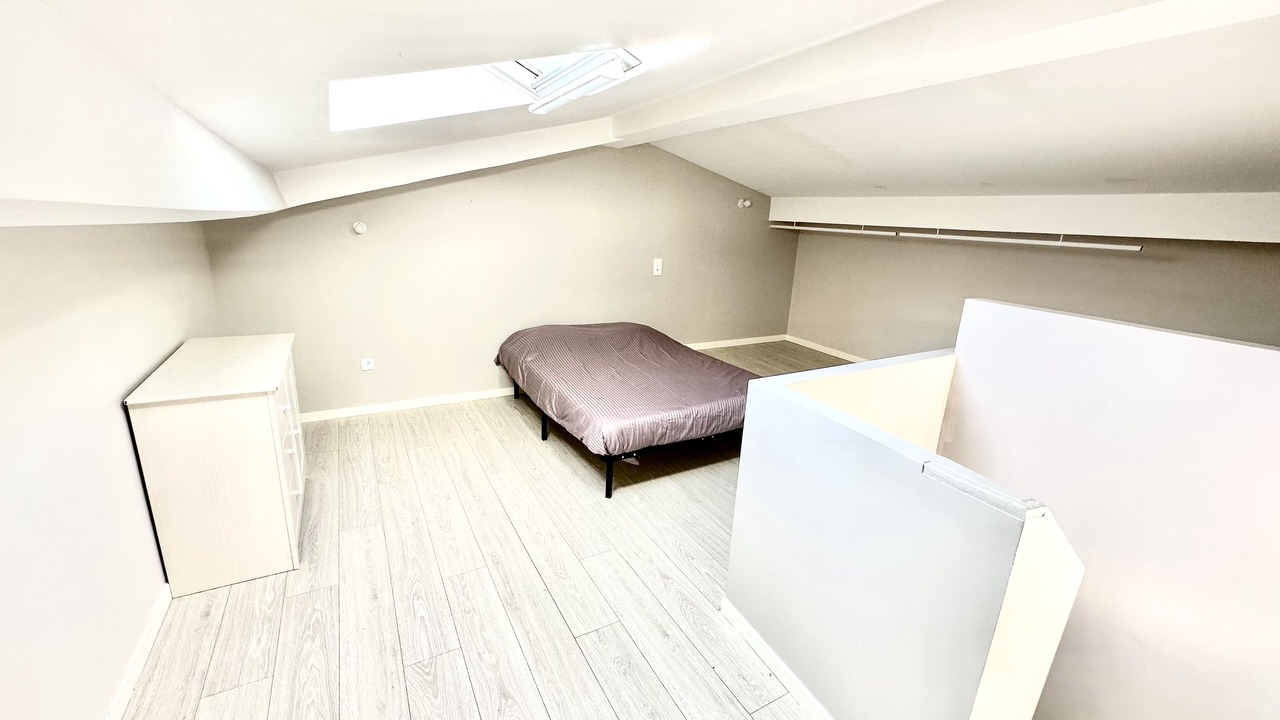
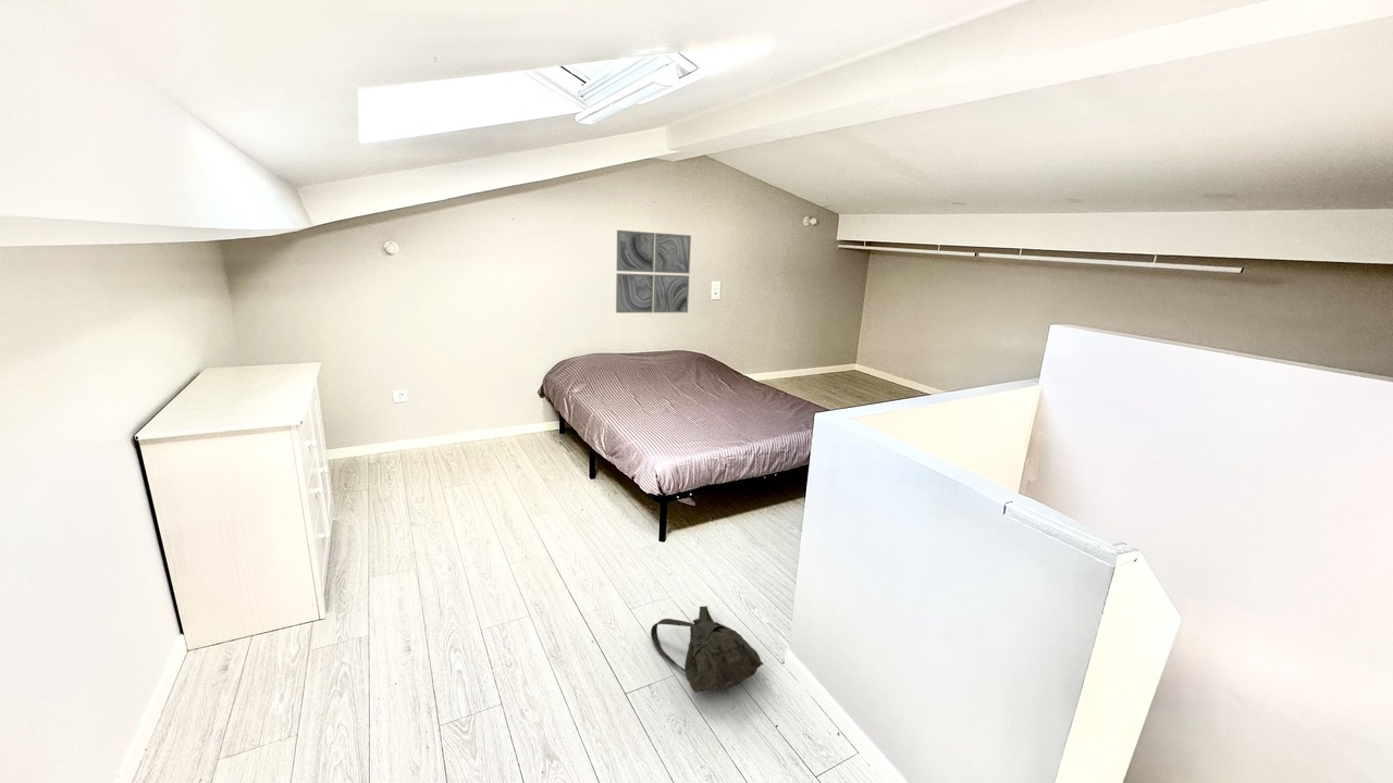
+ backpack (708, 642)
+ wall art (654, 274)
